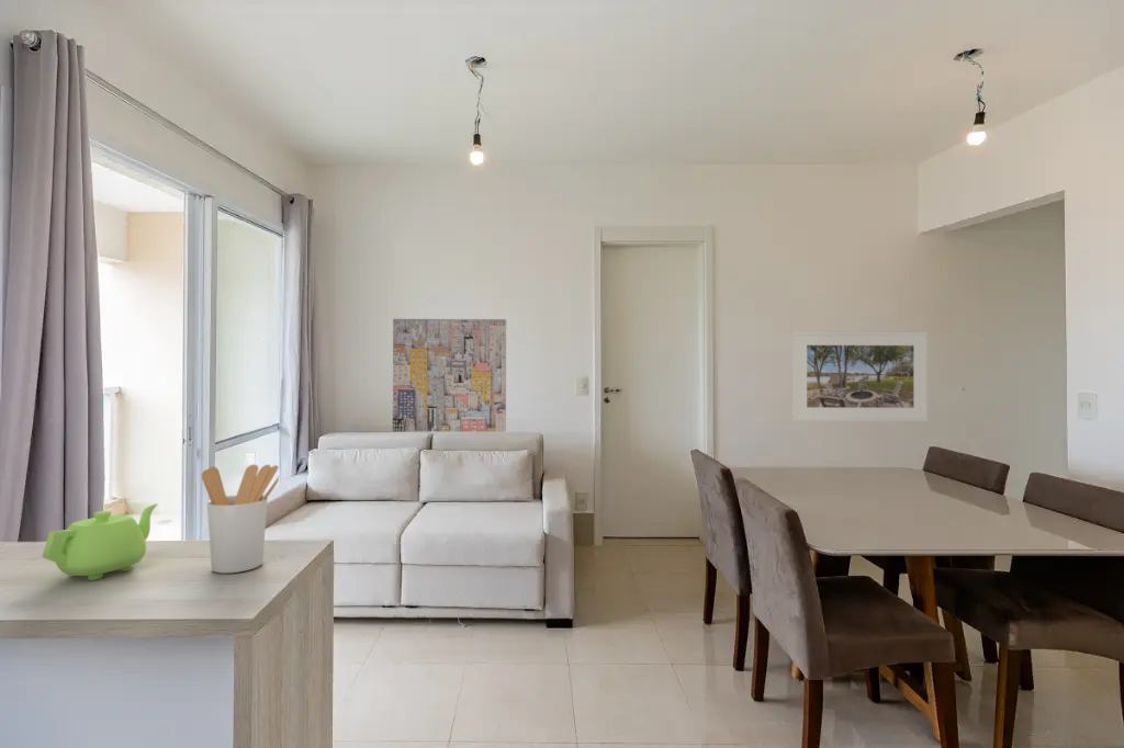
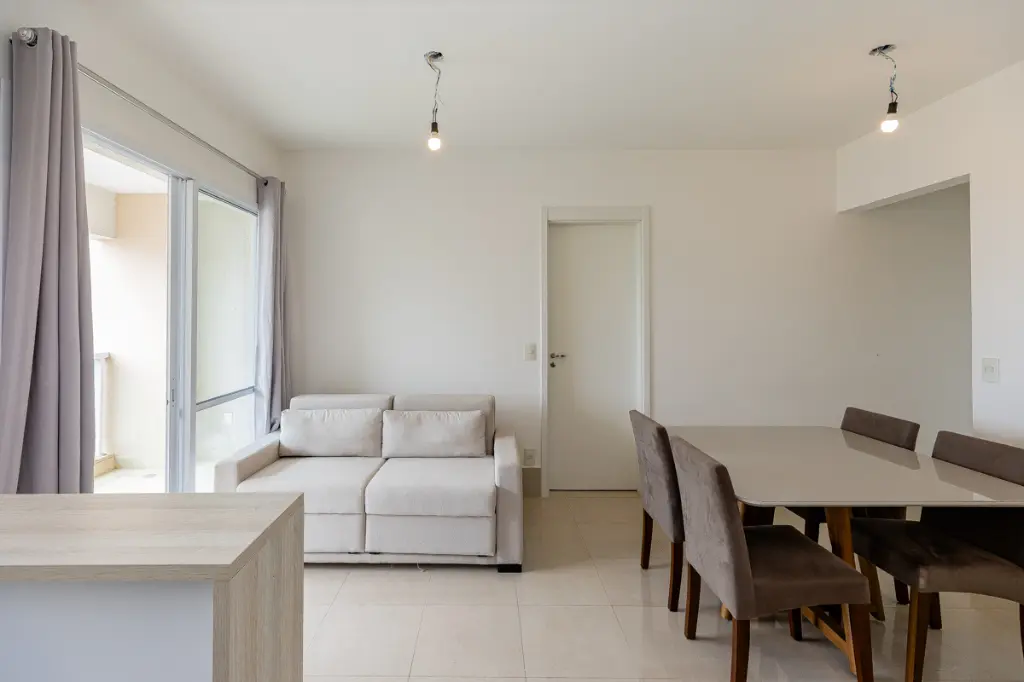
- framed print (859, 376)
- wall art (449, 375)
- teapot (105, 541)
- utensil holder (245, 513)
